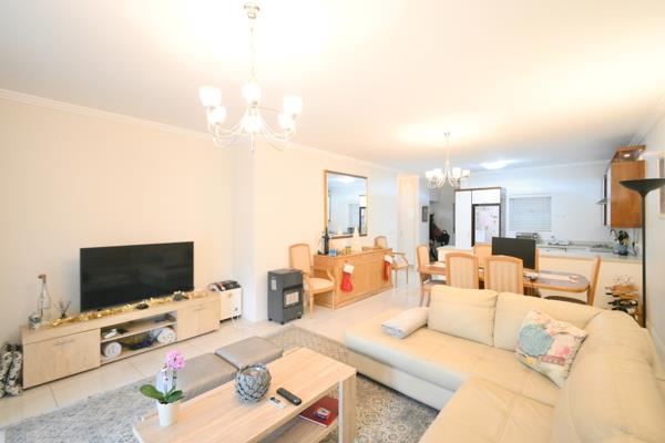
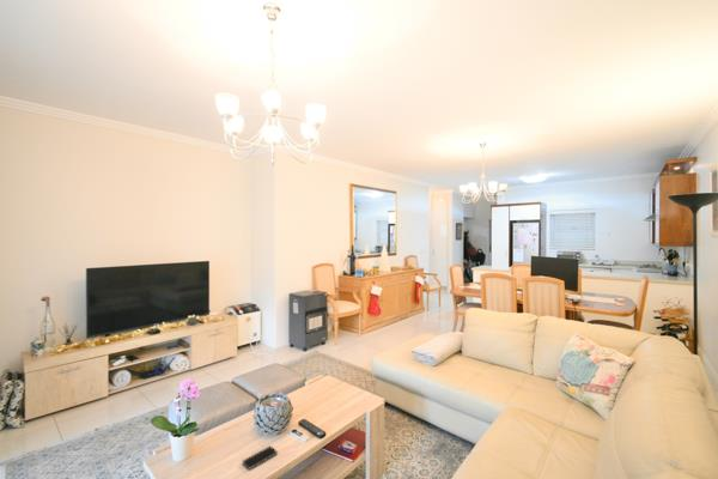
+ smartphone (260, 456)
